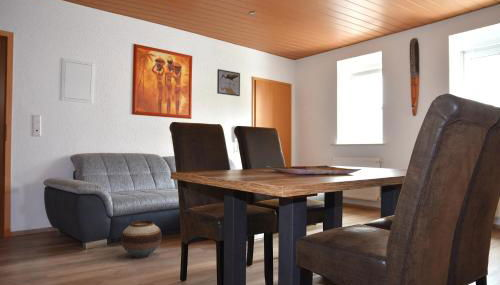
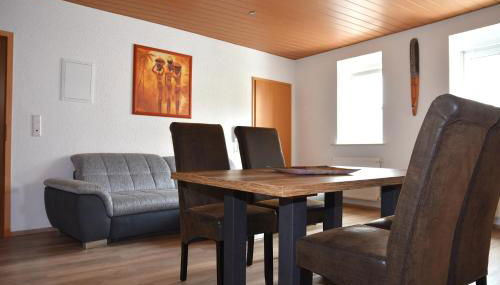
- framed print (228, 83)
- vase (141, 239)
